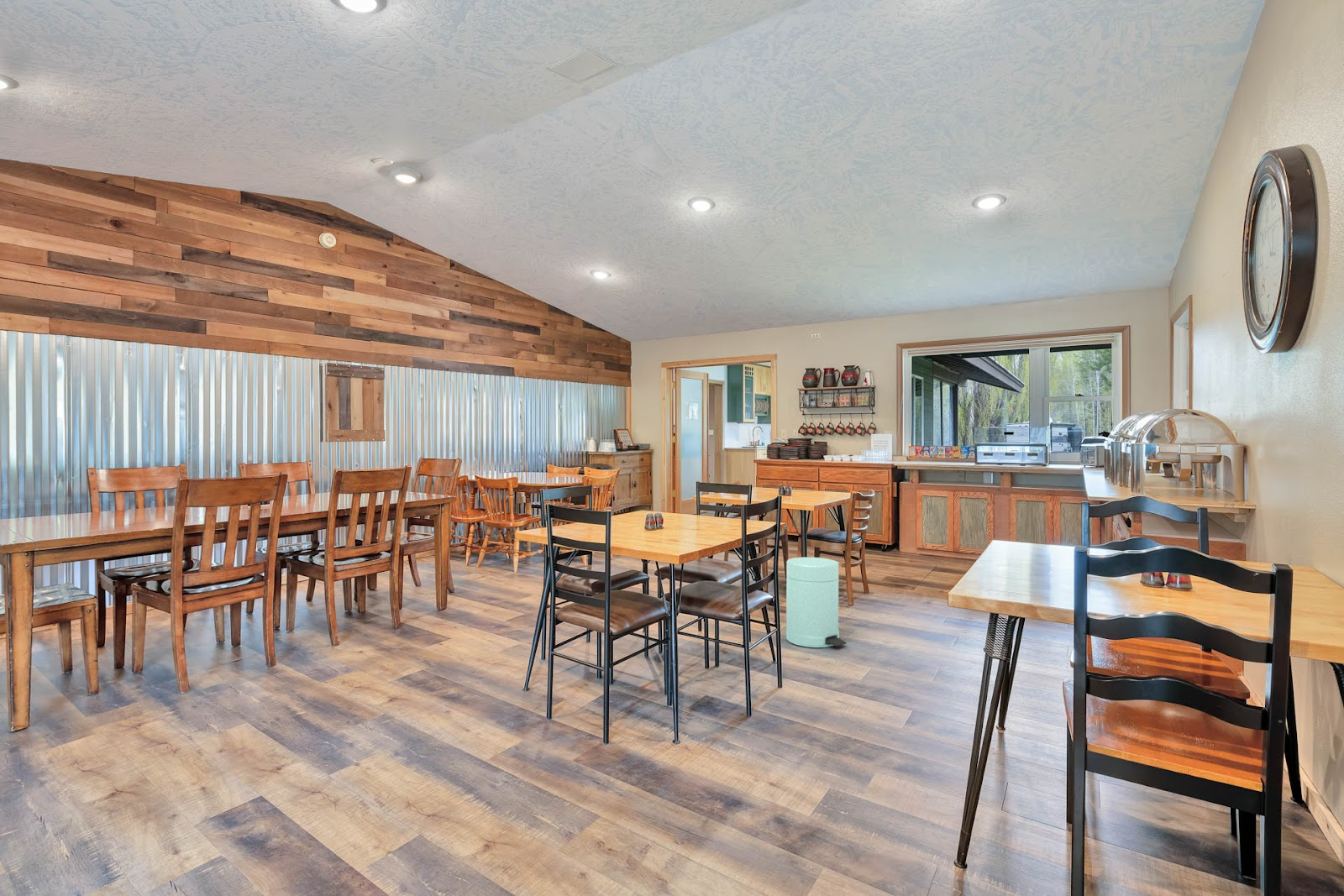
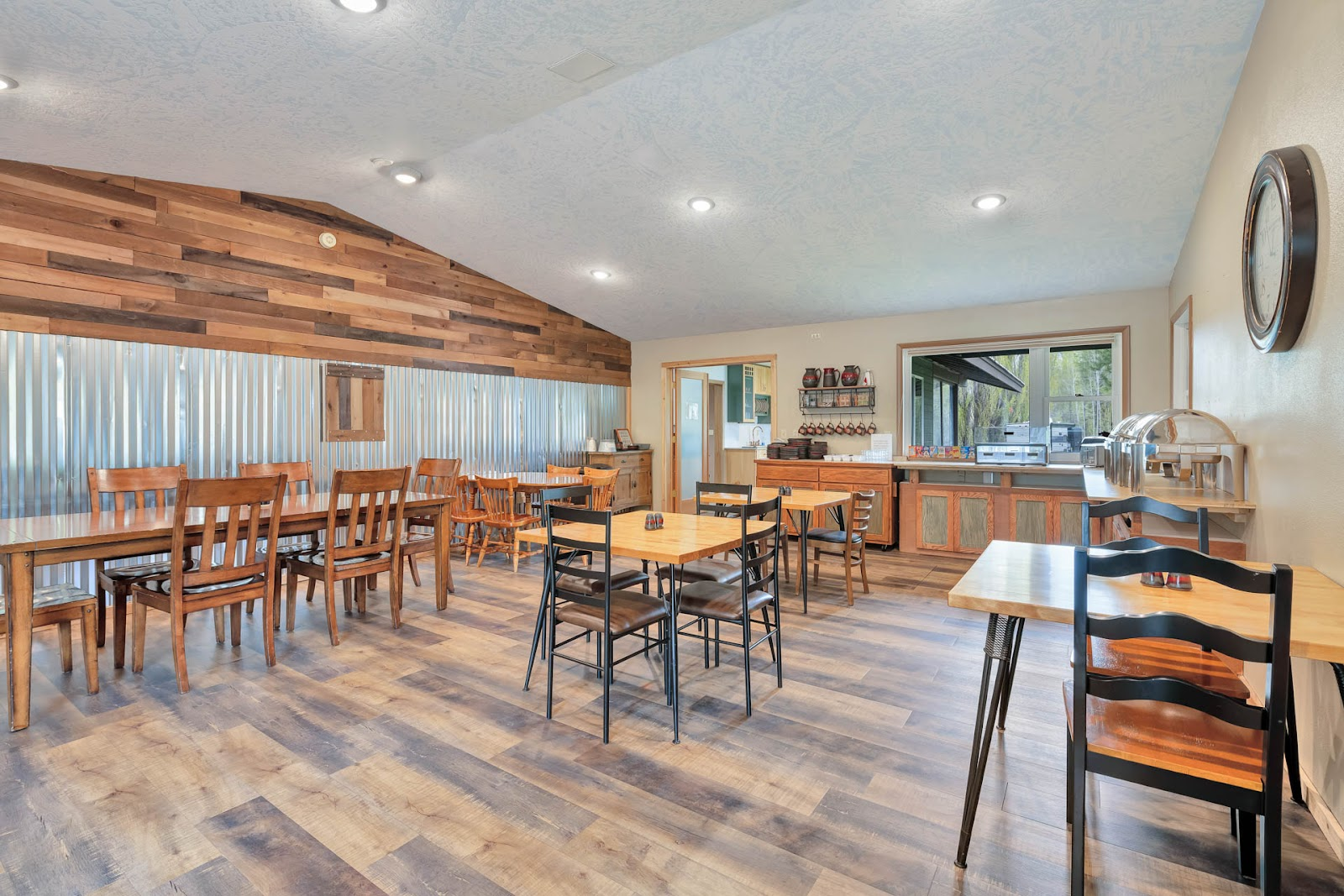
- trash can (816, 600)
